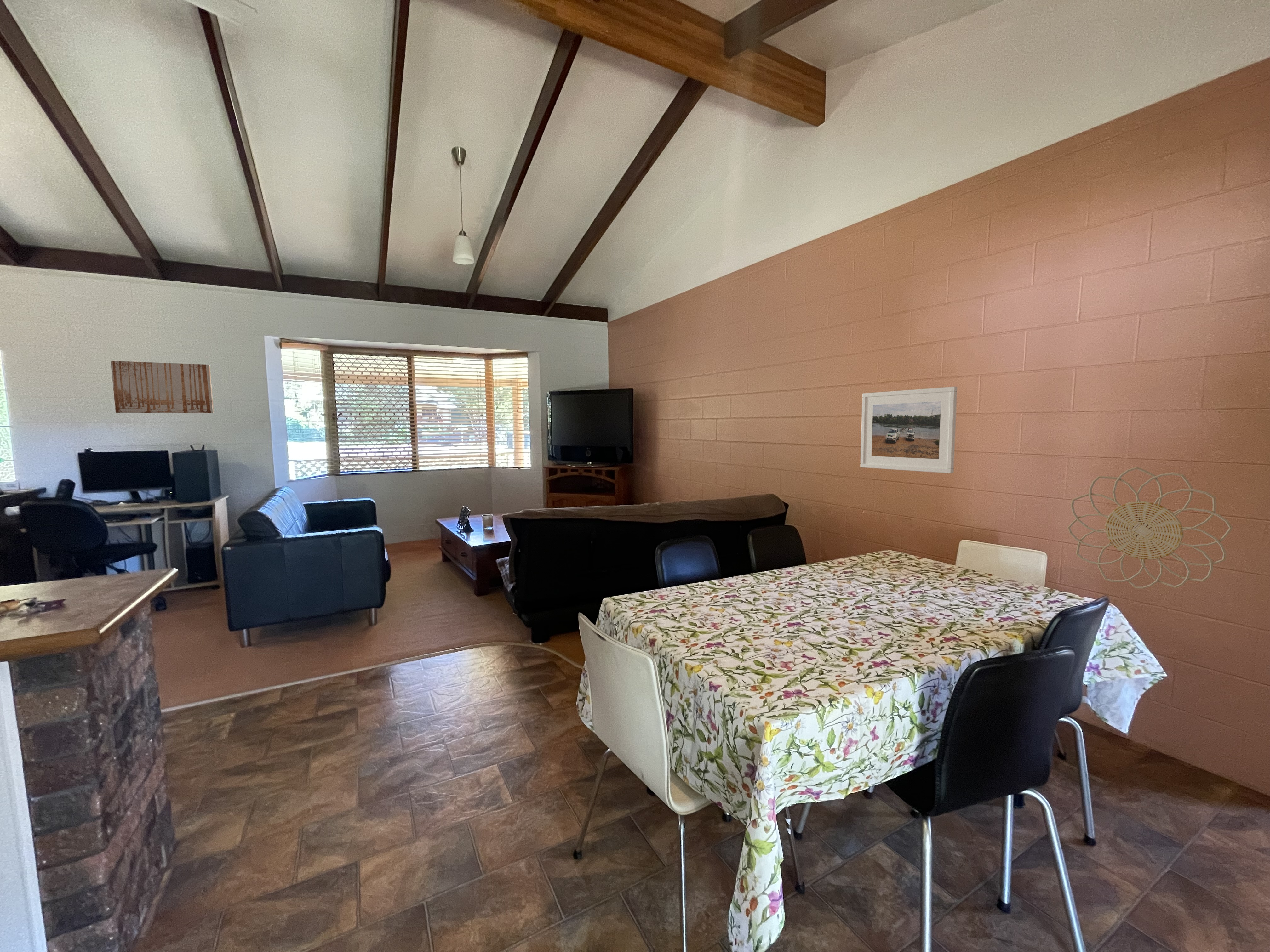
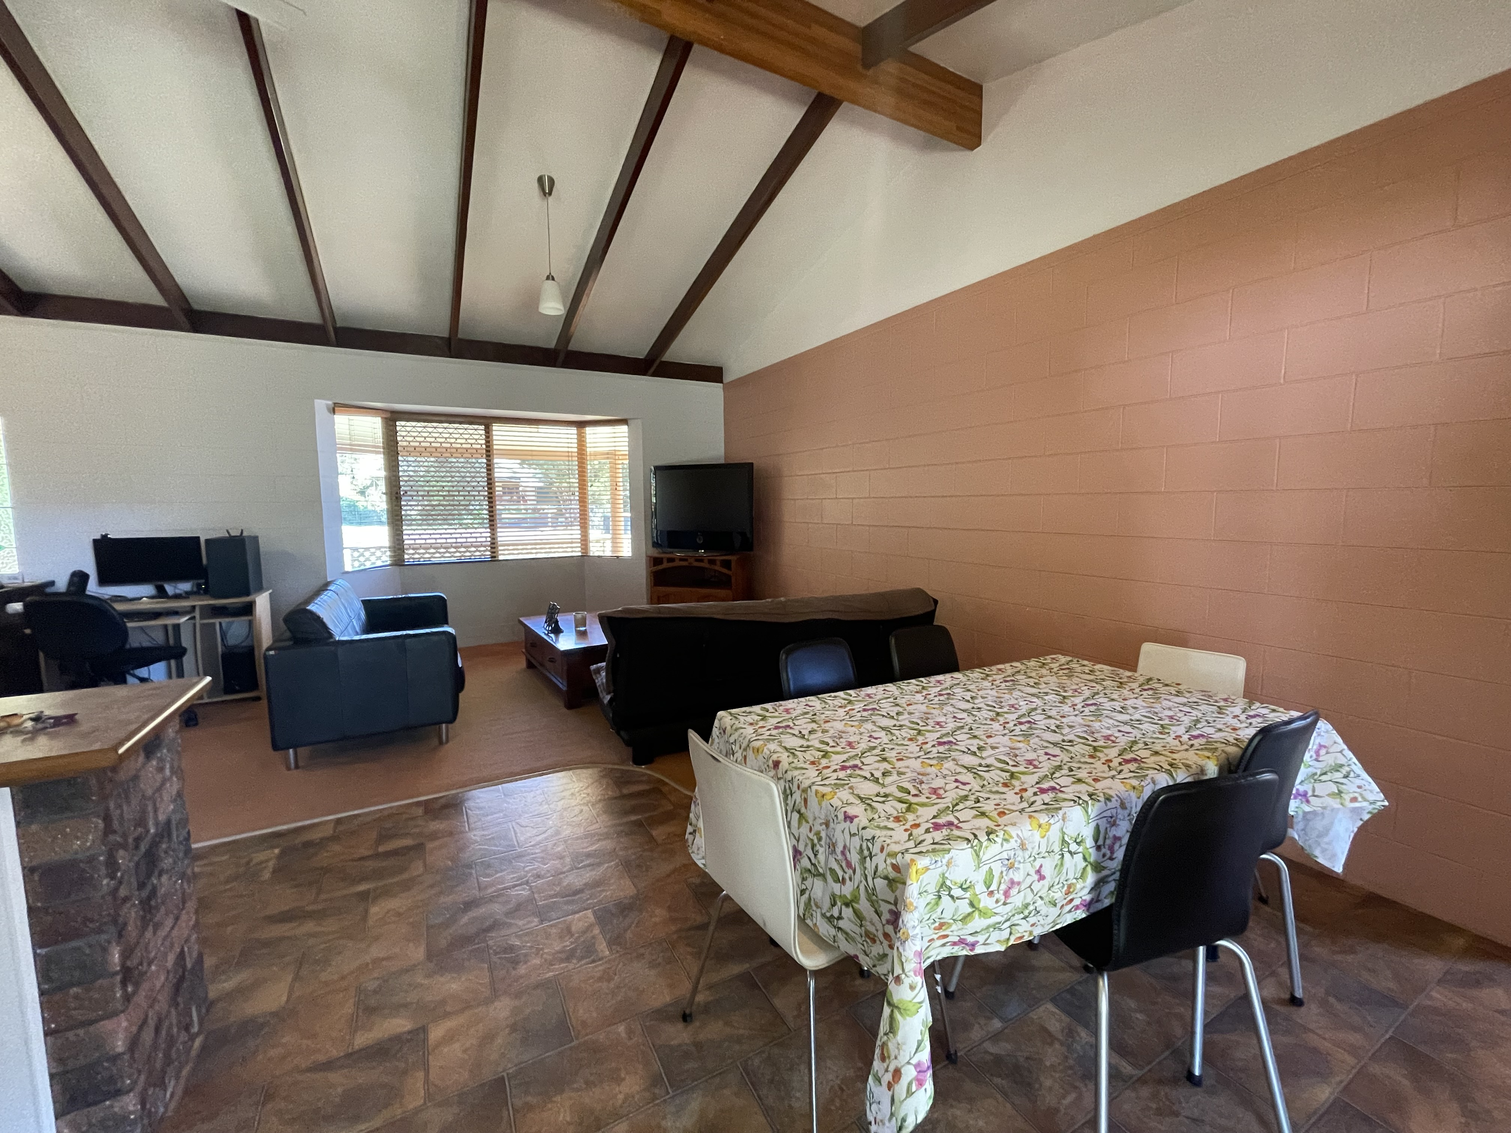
- wall art (164, 388)
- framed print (905, 430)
- decorative wall piece (1142, 528)
